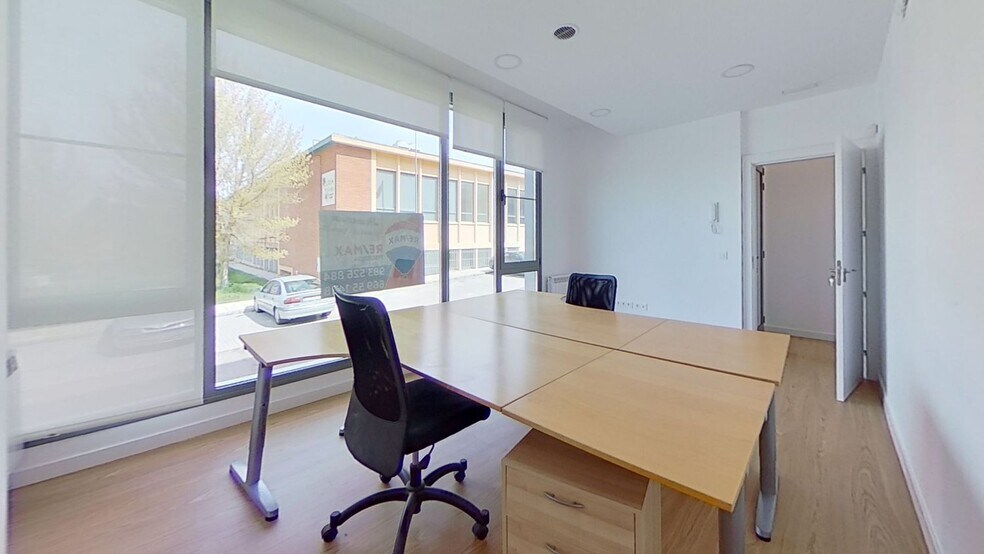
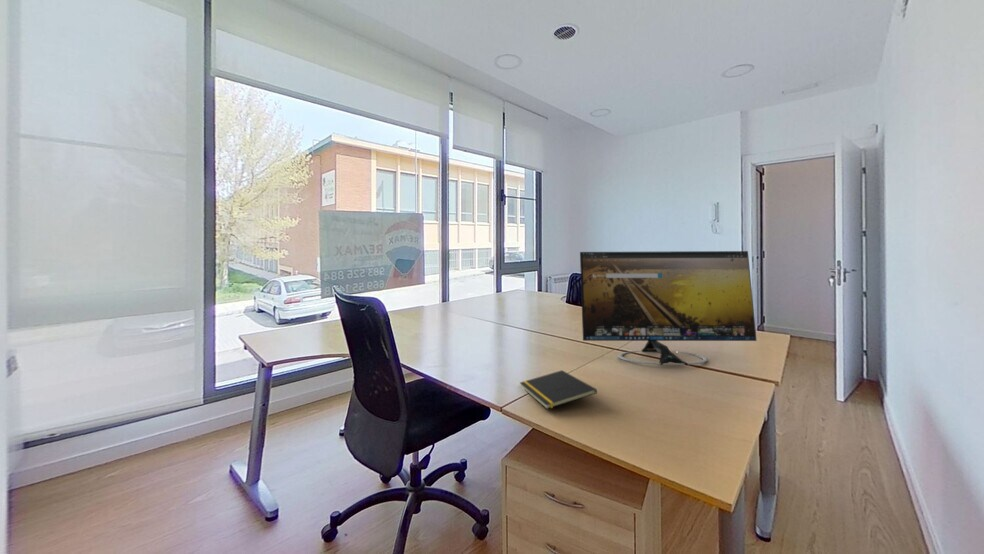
+ computer monitor (666, 306)
+ notepad (555, 387)
